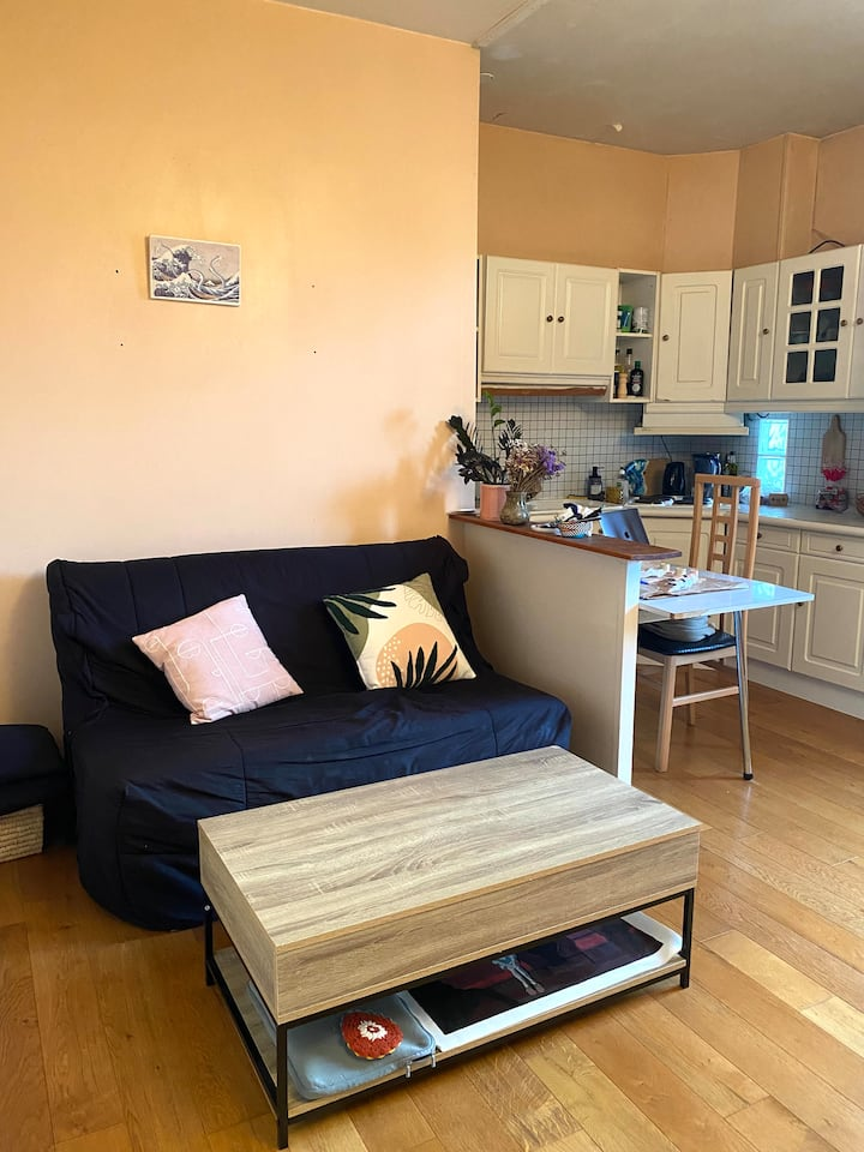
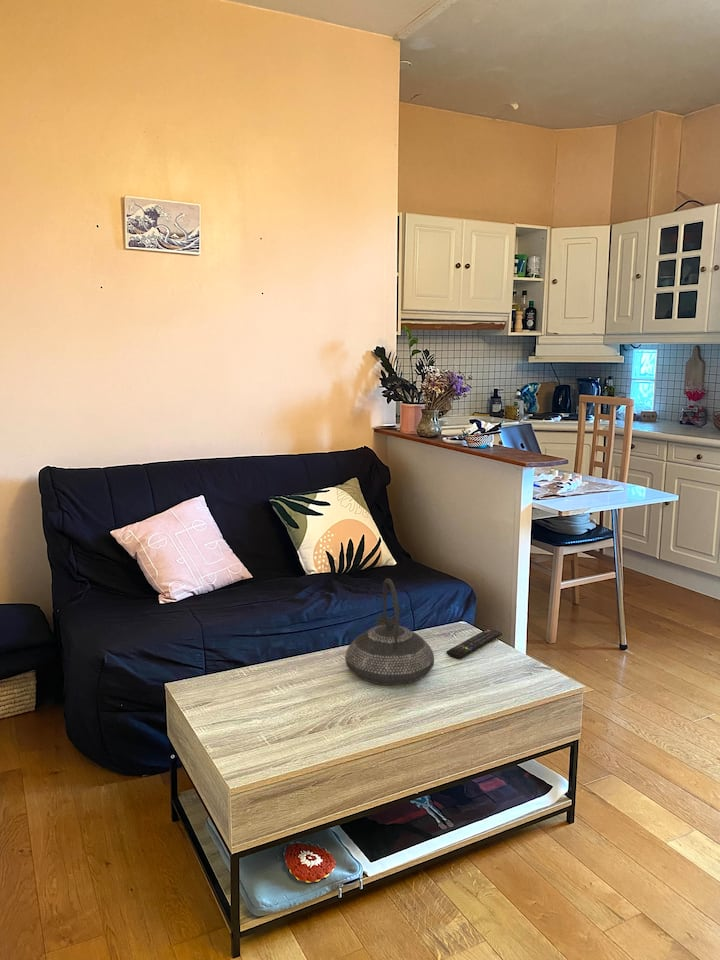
+ remote control (475, 643)
+ teapot (389, 625)
